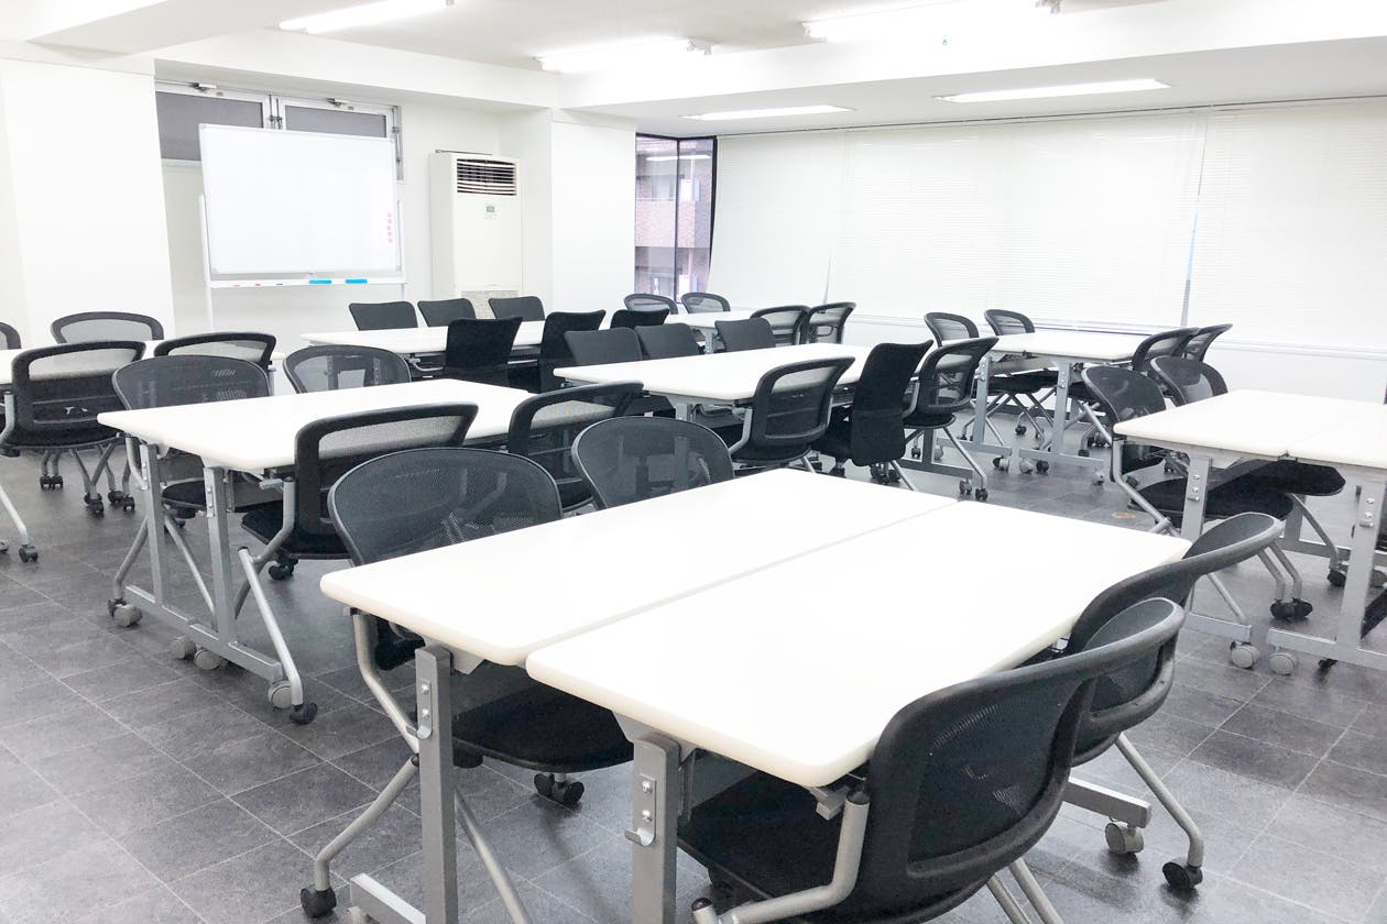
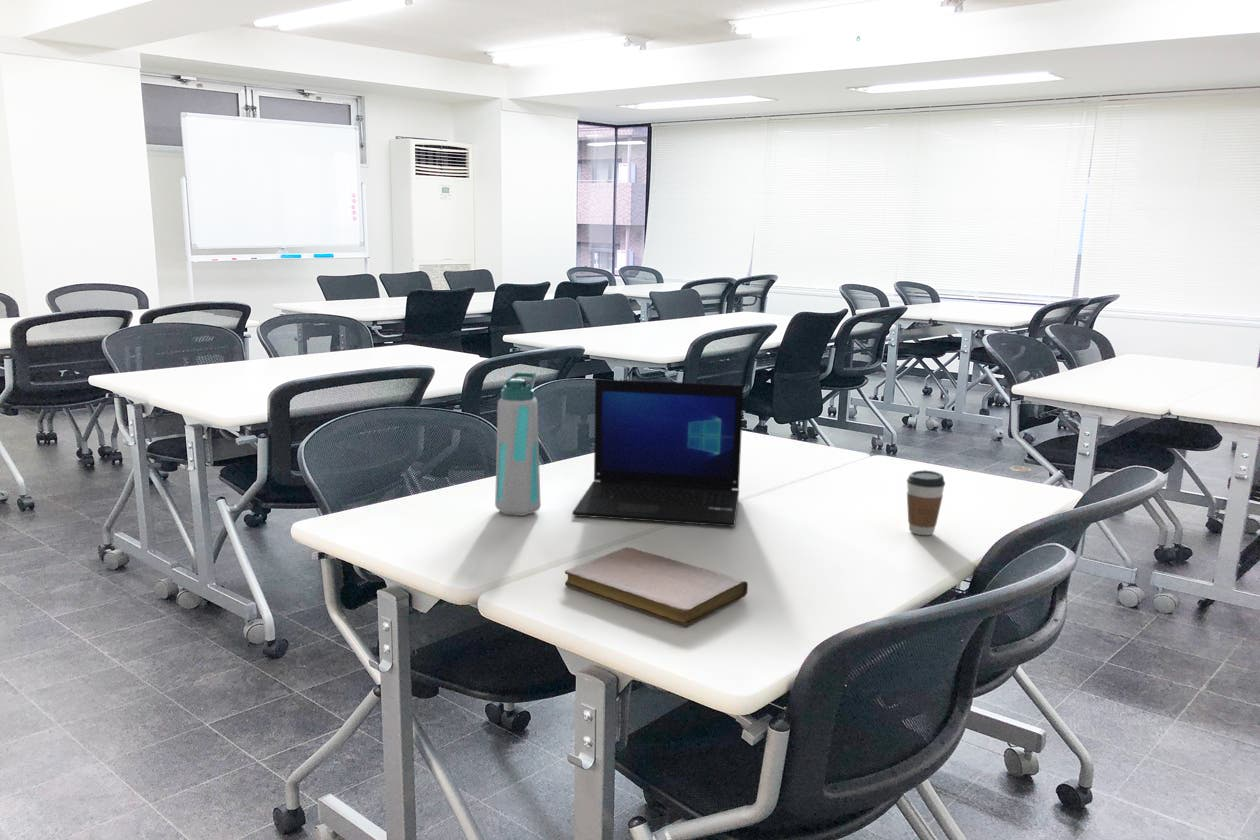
+ water bottle (518, 443)
+ laptop (661, 448)
+ notebook (654, 582)
+ coffee cup (923, 503)
